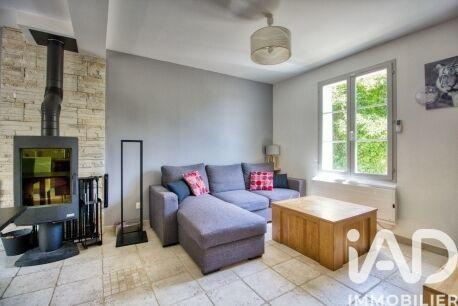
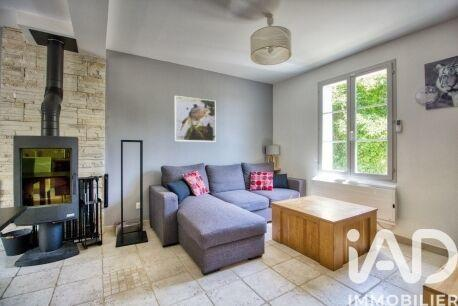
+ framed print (196, 120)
